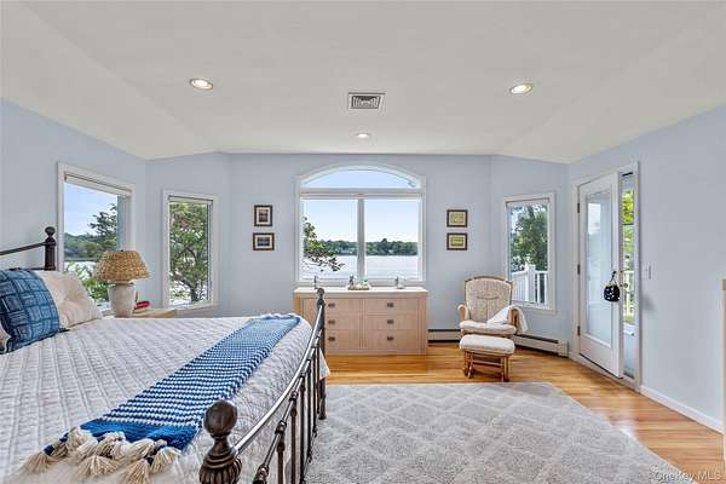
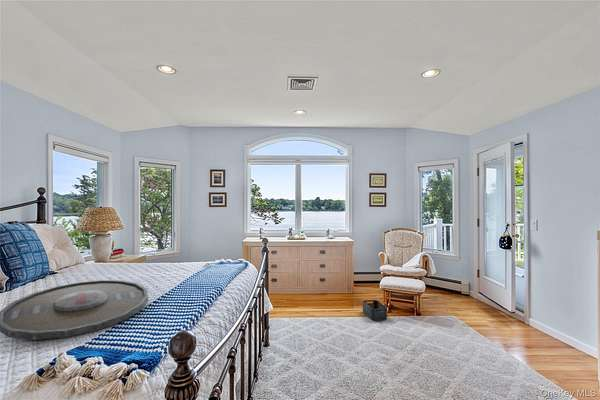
+ storage bin (374, 309)
+ serving tray (81, 303)
